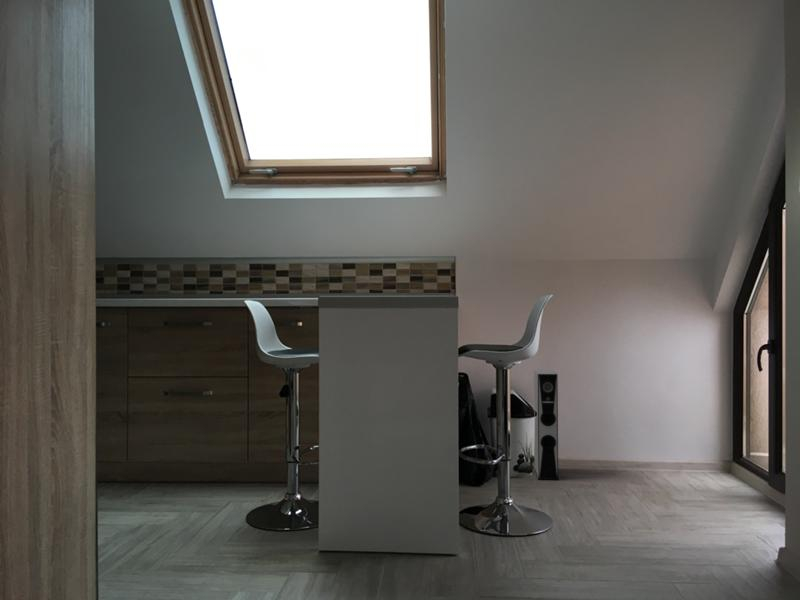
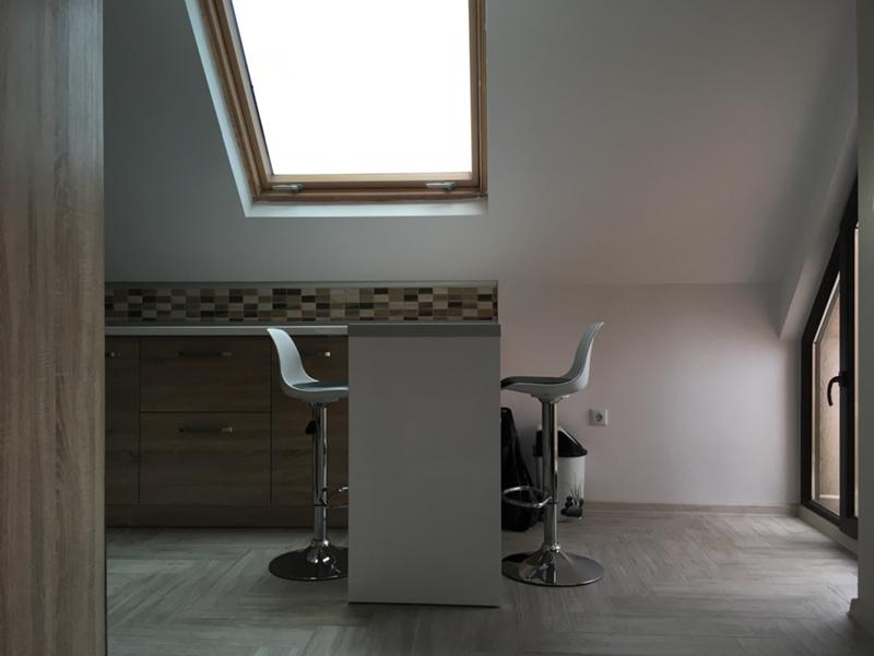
- speaker (545, 422)
